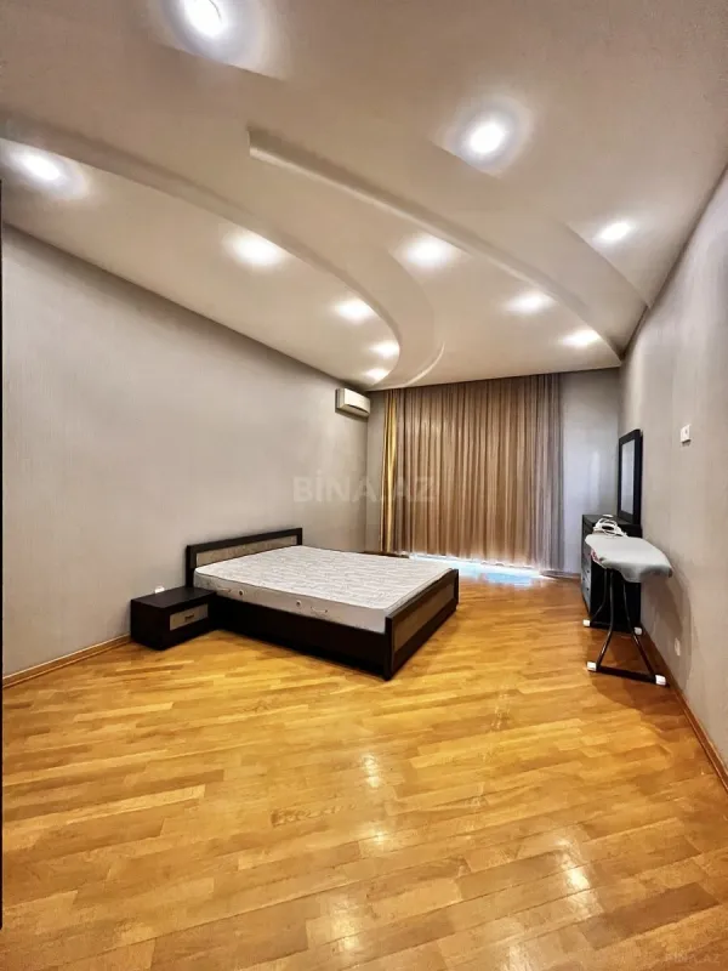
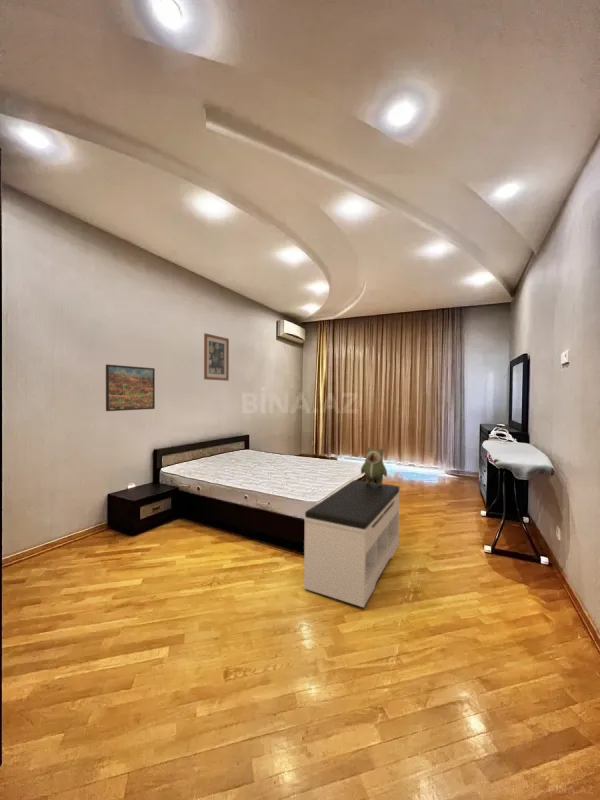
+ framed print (131, 388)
+ plush toy (374, 466)
+ wall art (217, 358)
+ bench (357, 531)
